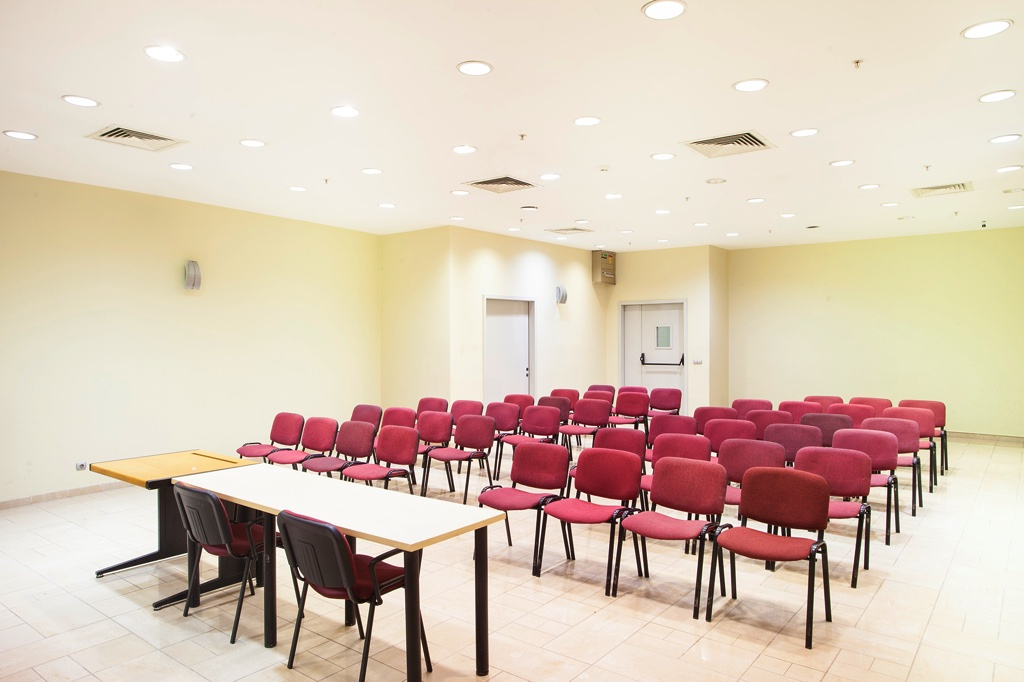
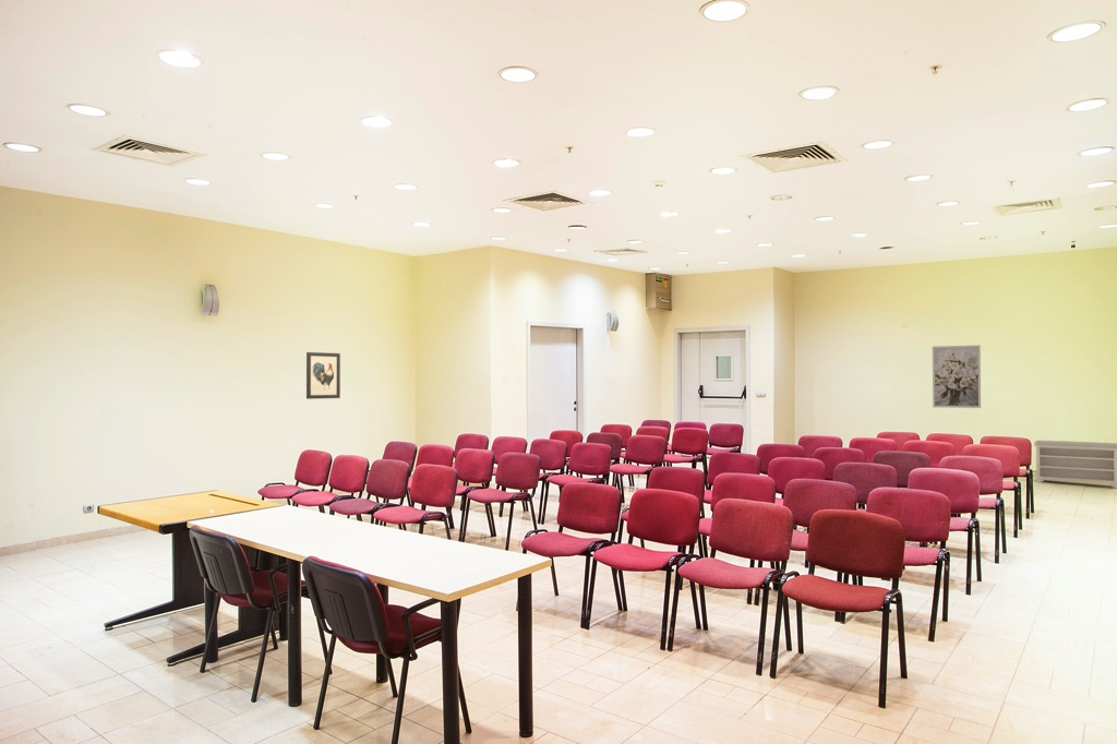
+ wall art (956, 376)
+ bench (1076, 463)
+ wall art (323, 375)
